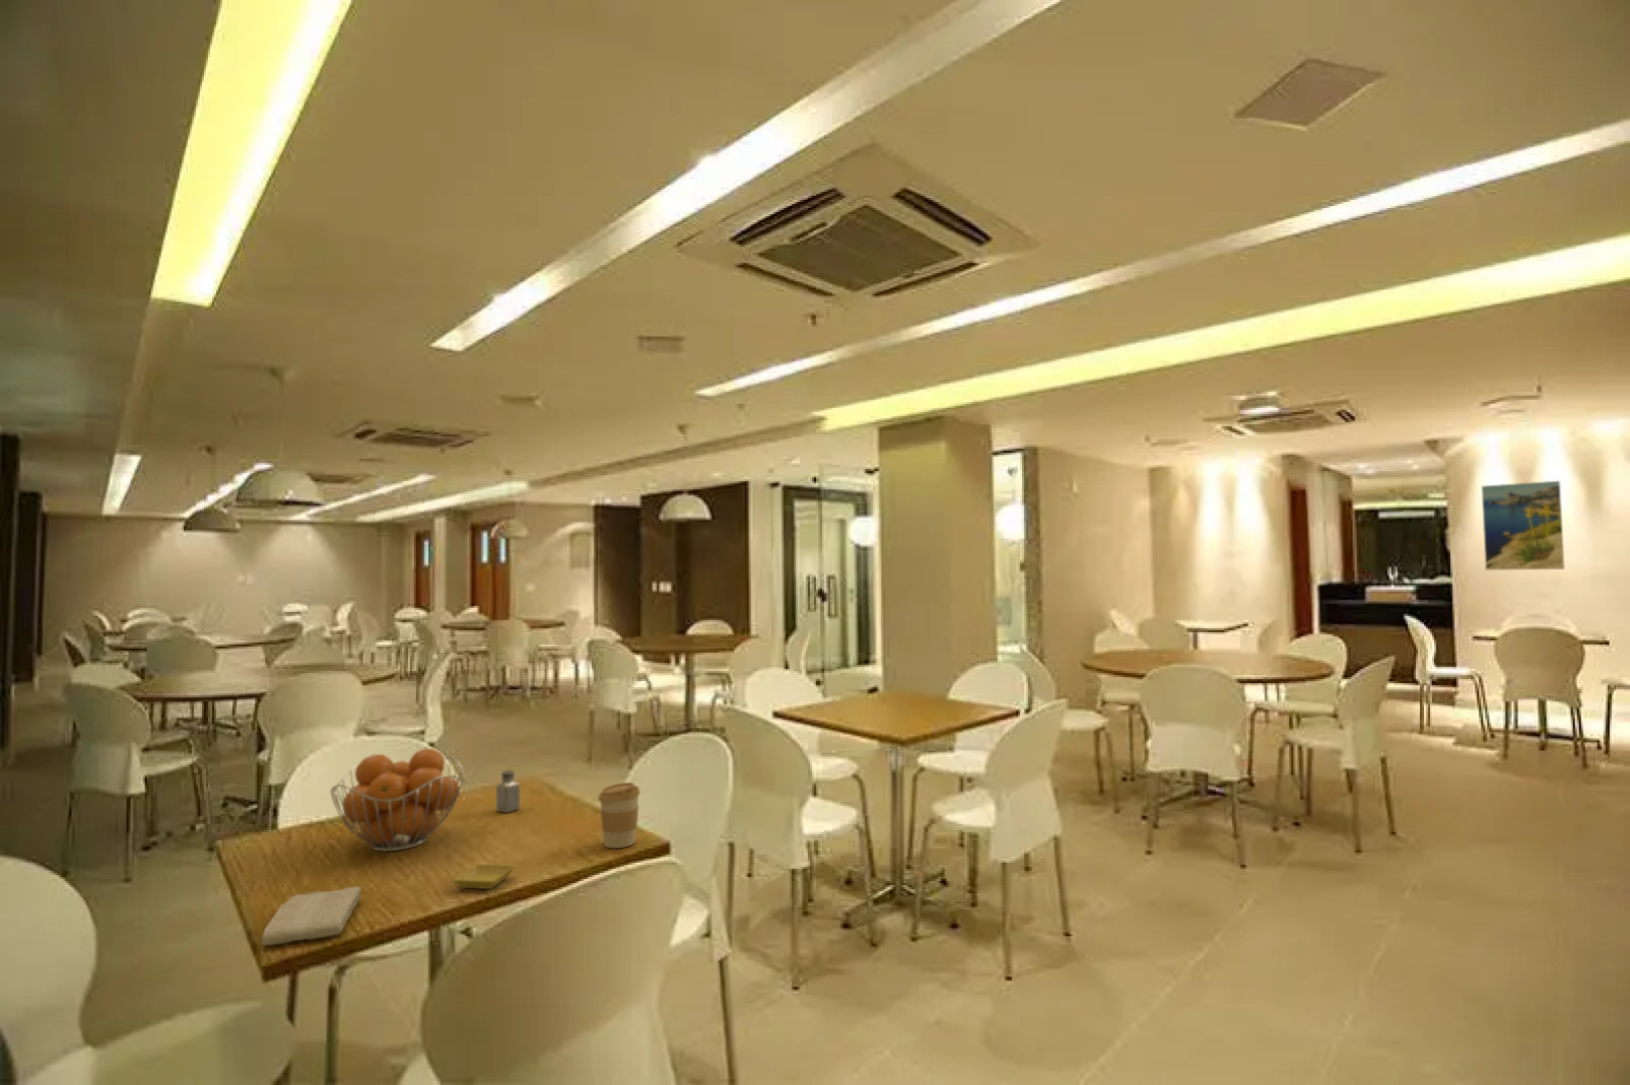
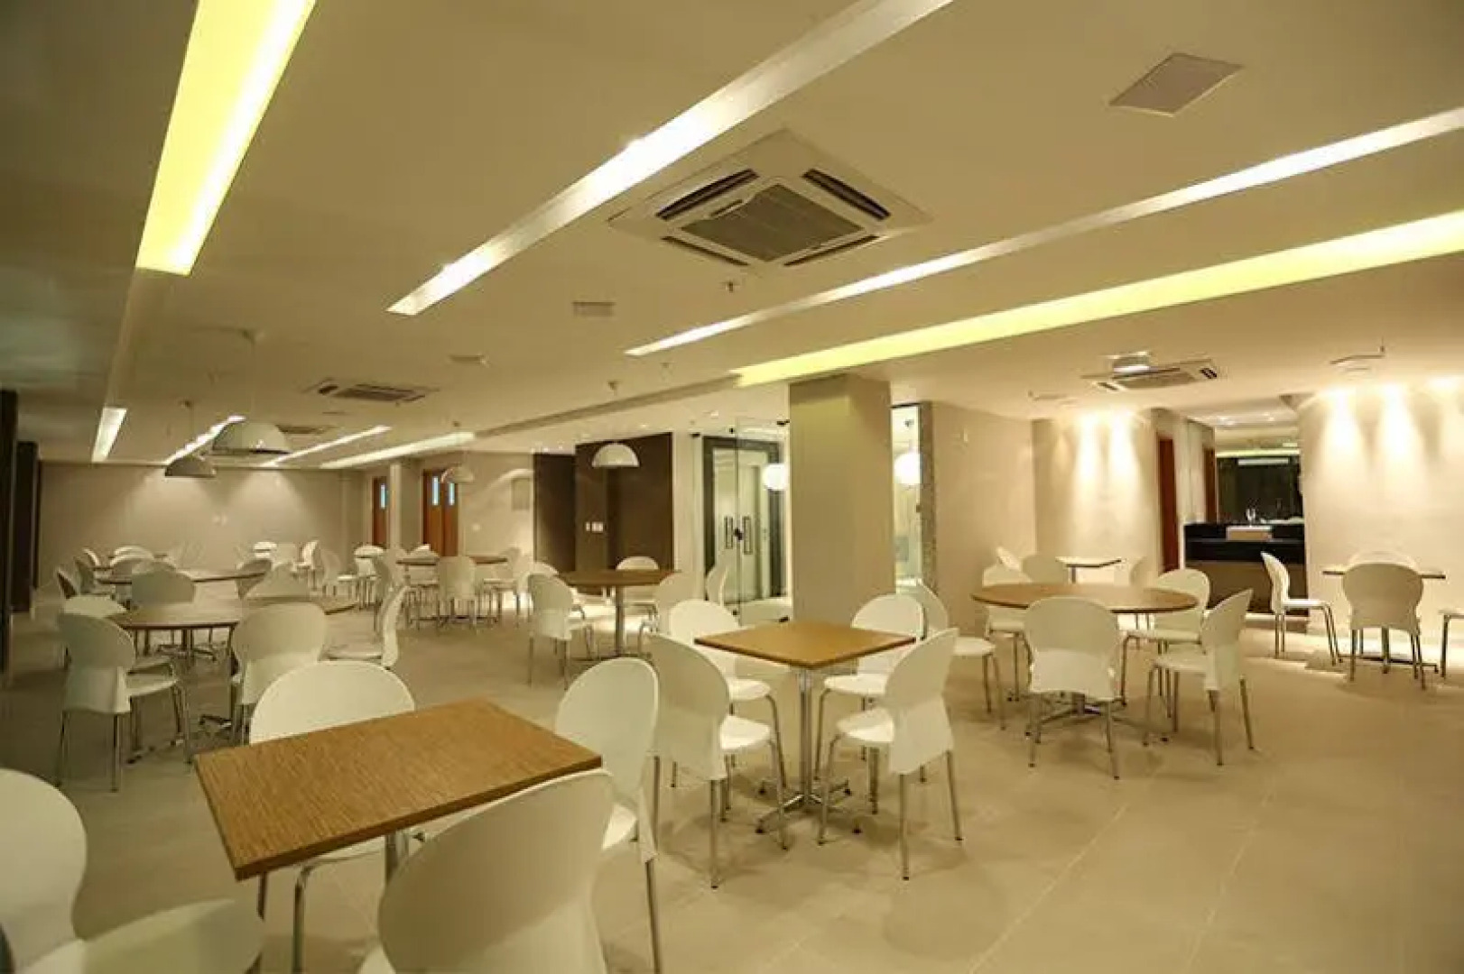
- washcloth (315, 913)
- saucer (484, 877)
- fruit basket (398, 797)
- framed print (1521, 527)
- saltshaker (507, 790)
- coffee cup (619, 814)
